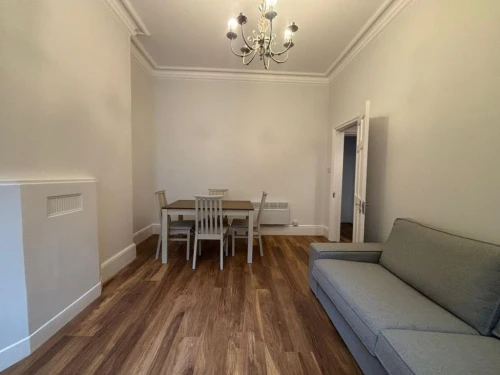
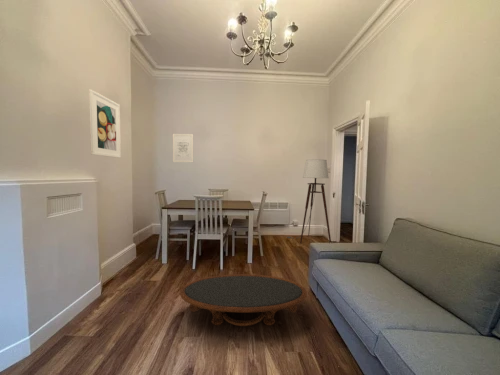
+ floor lamp (308, 200)
+ wall art (183, 148)
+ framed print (106, 127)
+ coffee table (243, 301)
